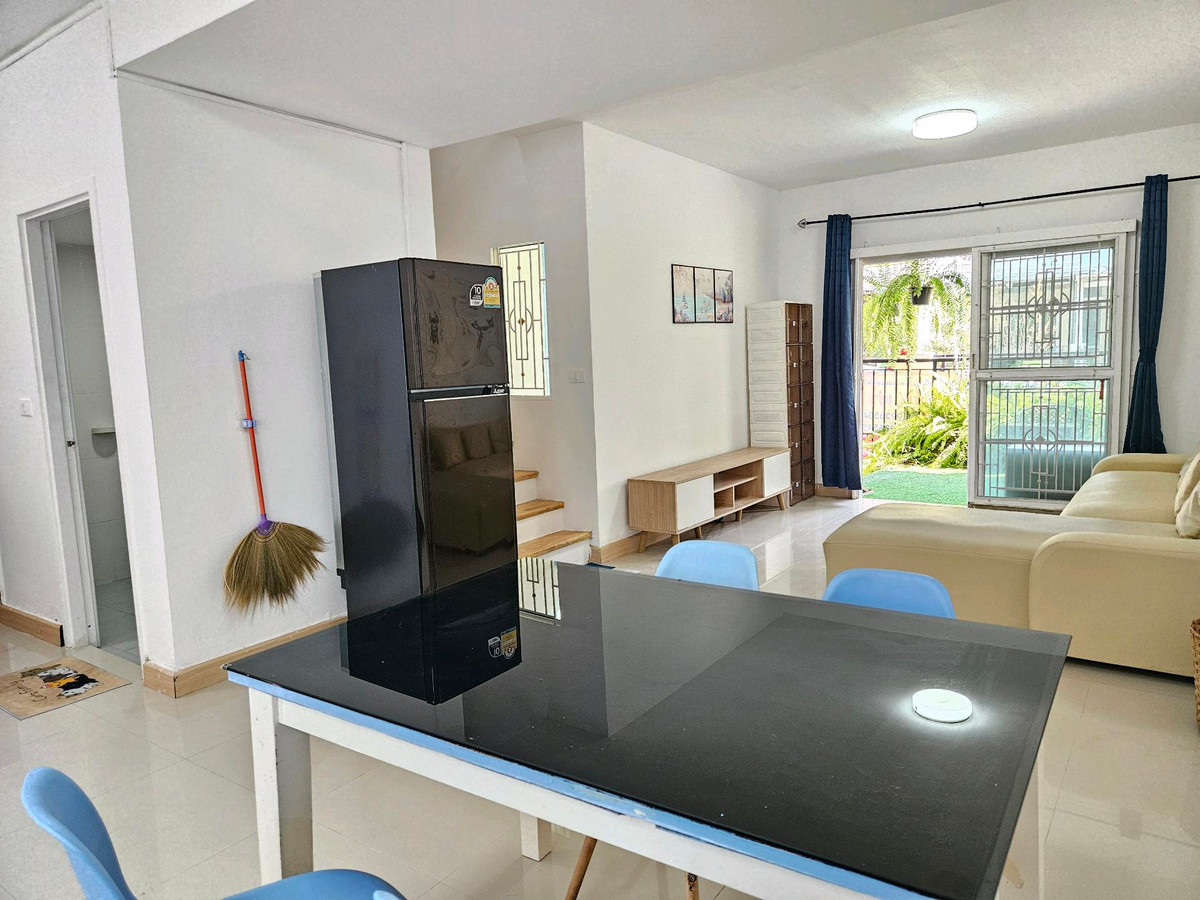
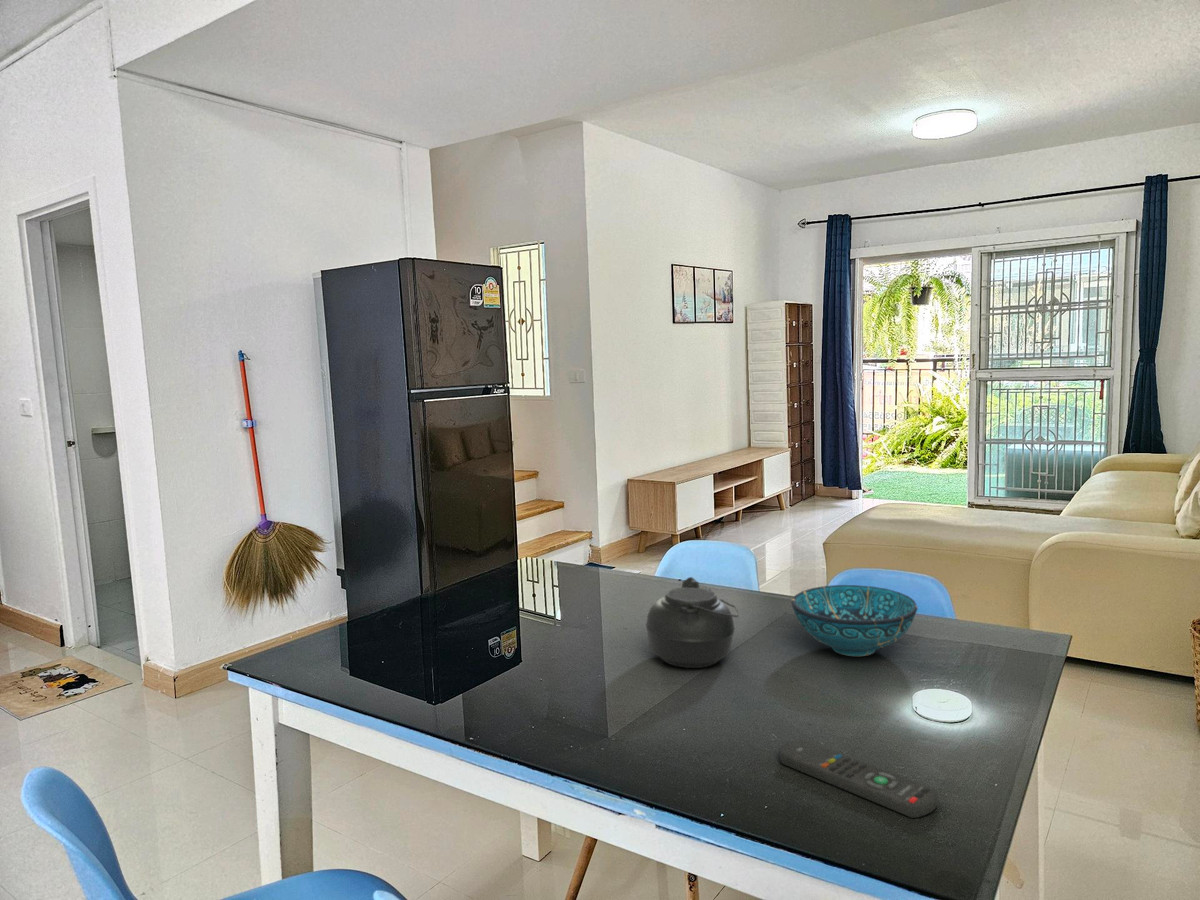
+ decorative bowl (853, 625)
+ teapot (690, 622)
+ remote control (854, 774)
